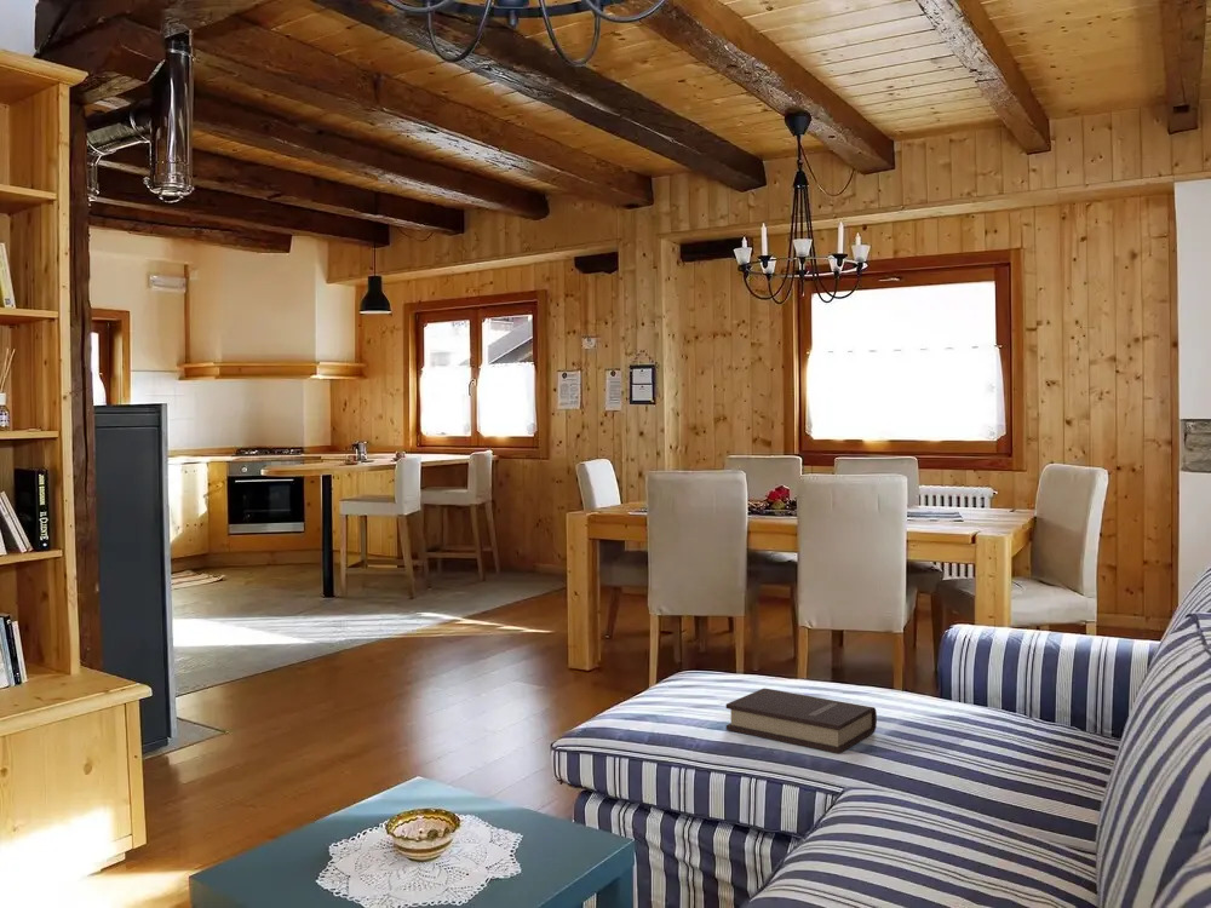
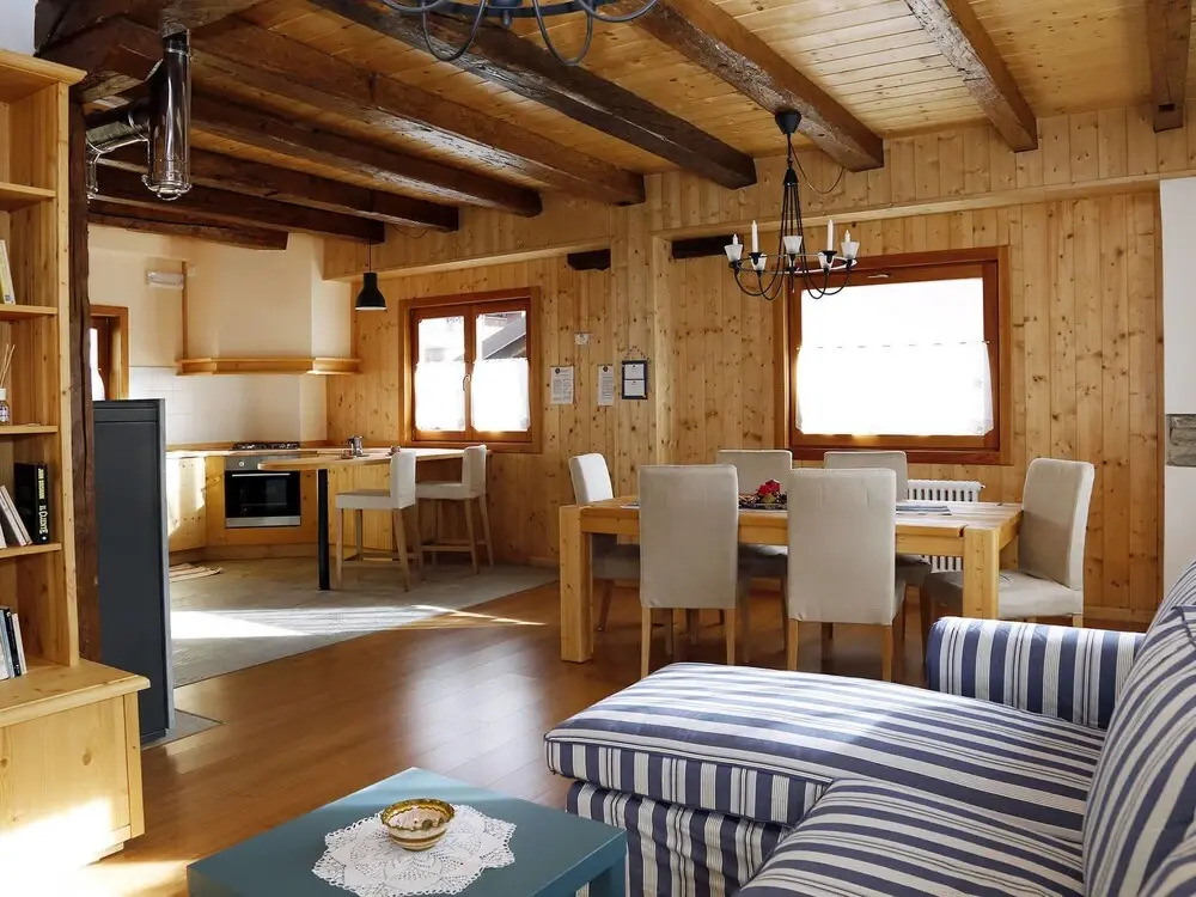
- book (800, 717)
